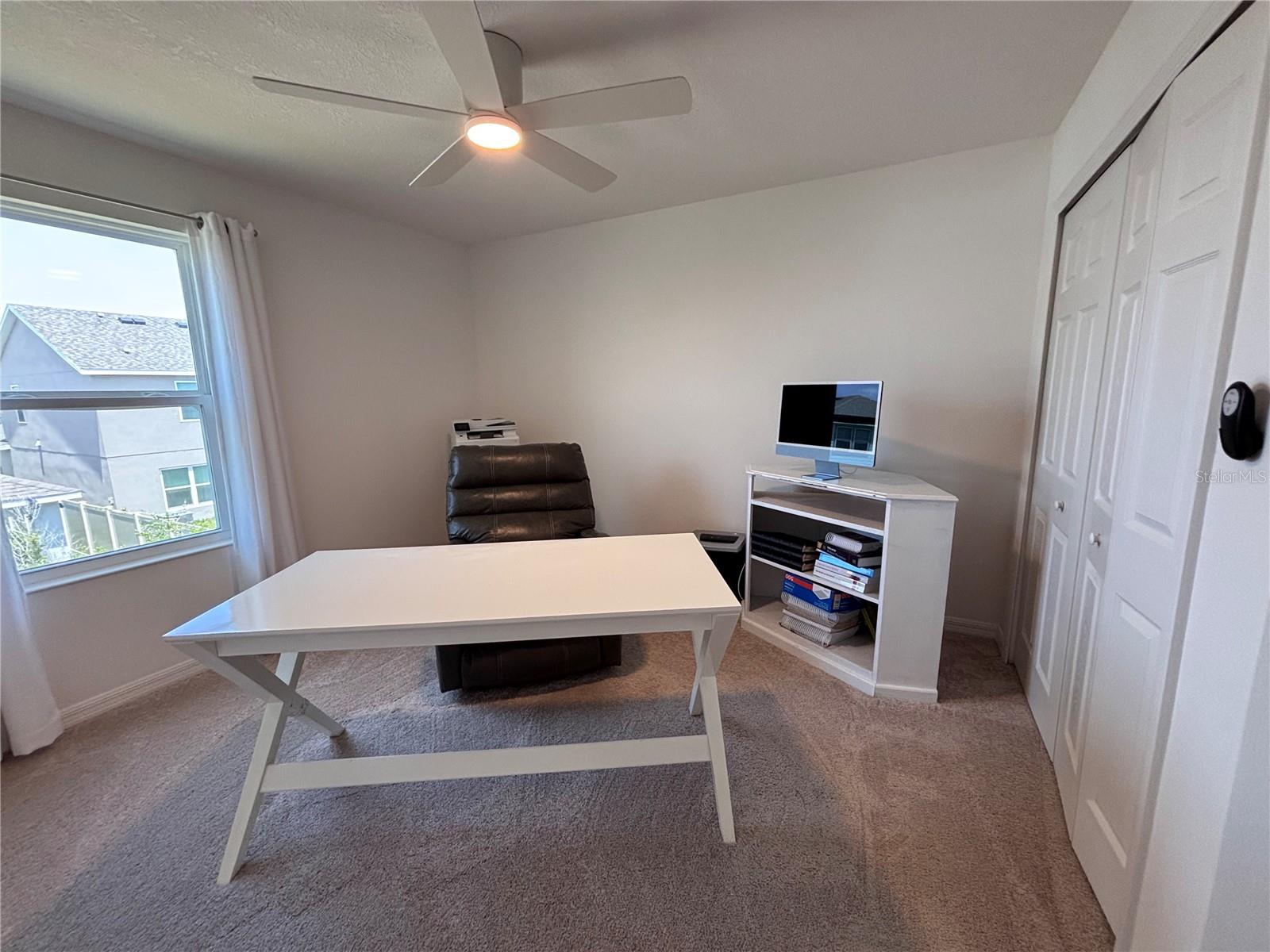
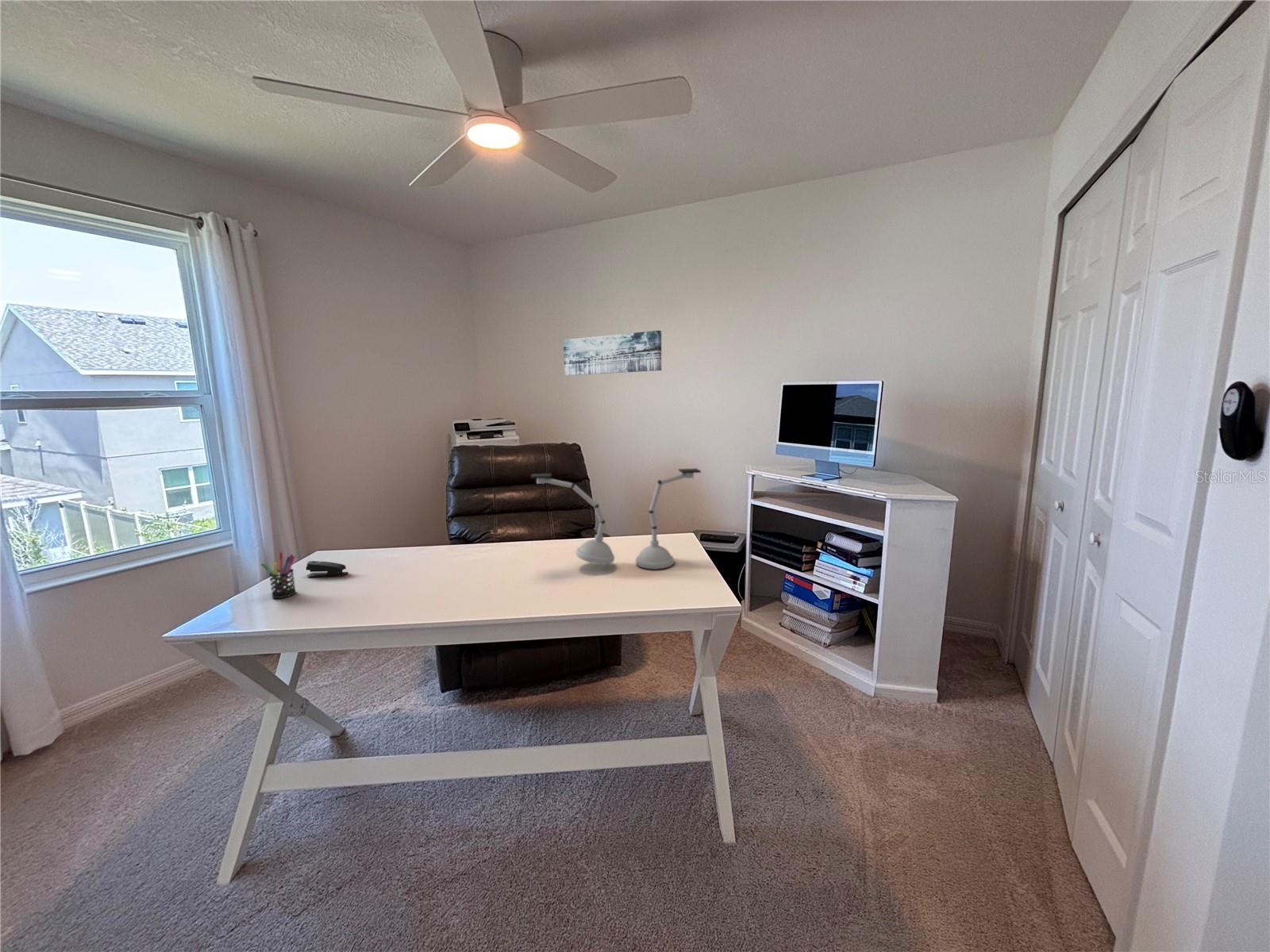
+ wall art (610, 354)
+ stapler (326, 567)
+ desk lamp (604, 520)
+ pen holder (279, 574)
